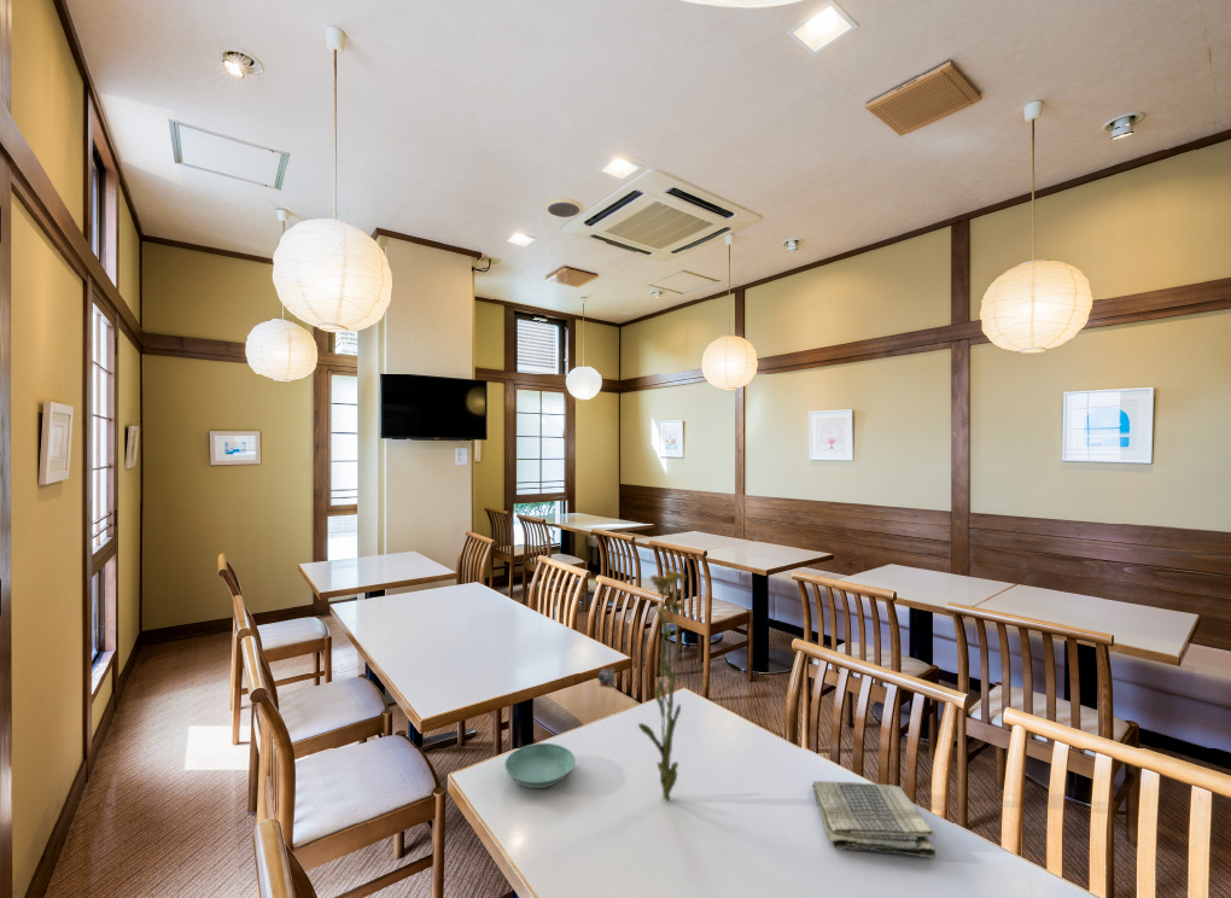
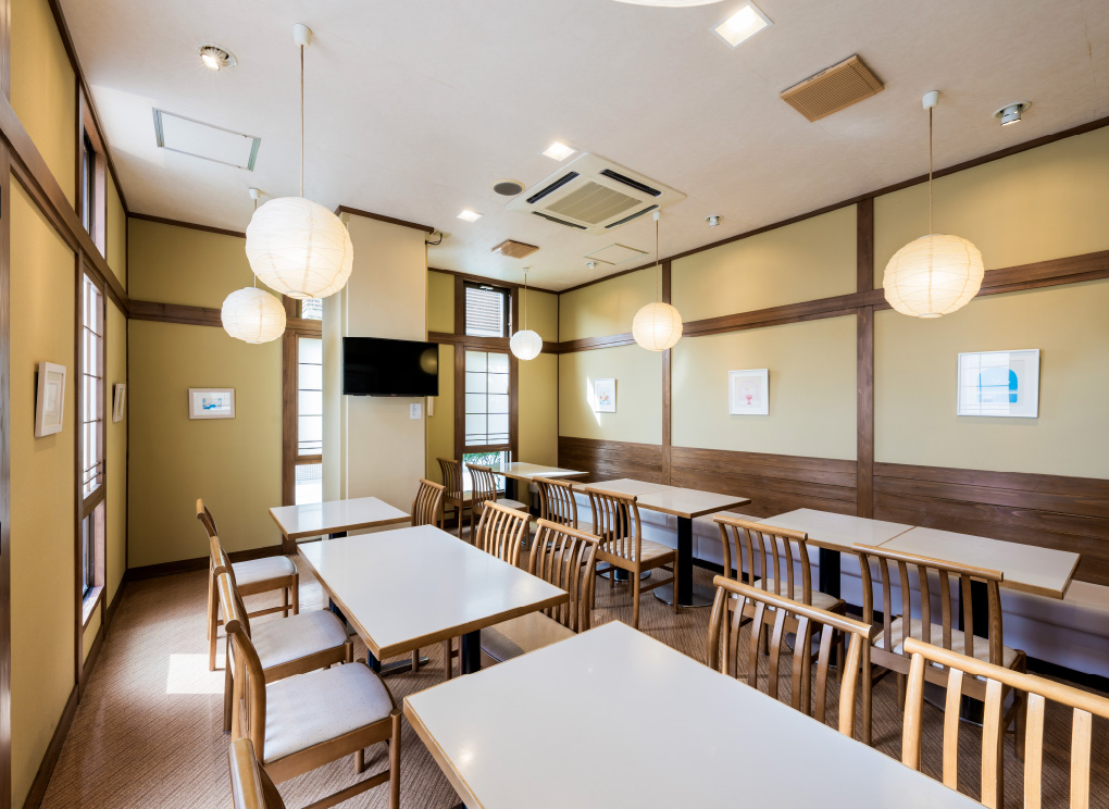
- flower (658, 681)
- dish towel (869, 812)
- saucer (539, 766)
